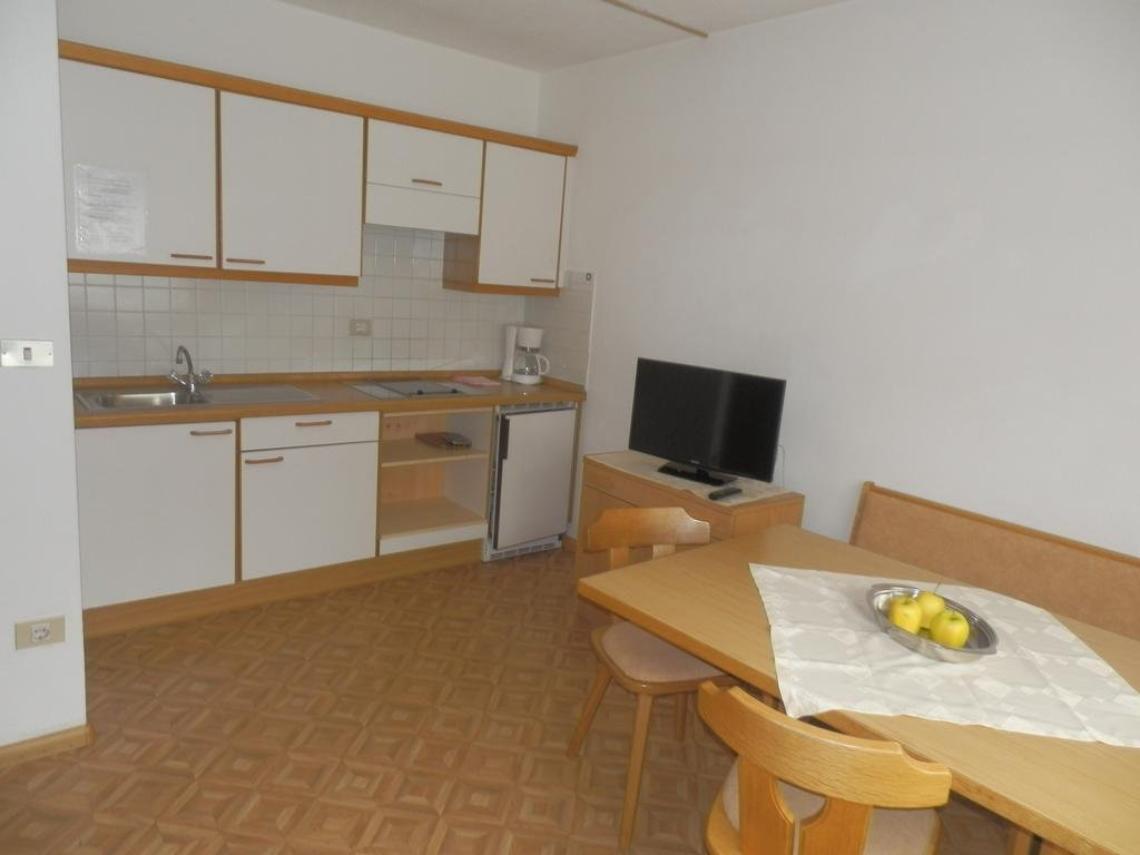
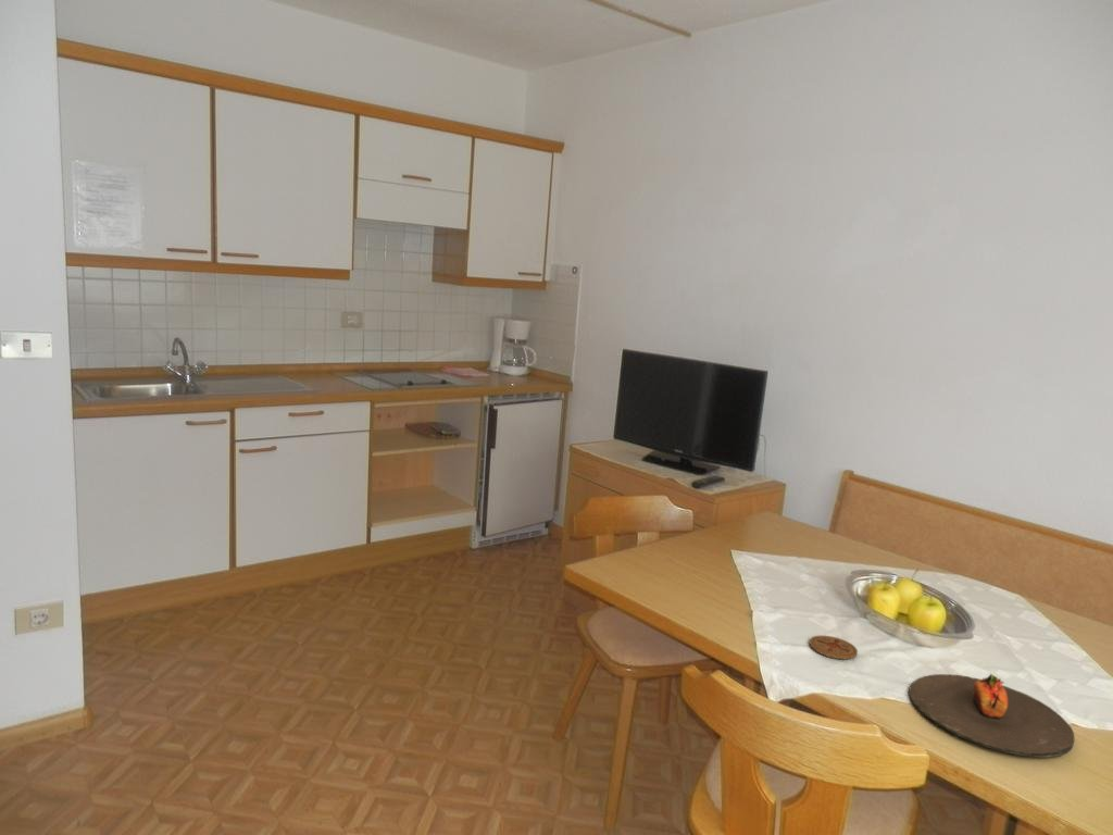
+ plate (991, 695)
+ coaster (833, 647)
